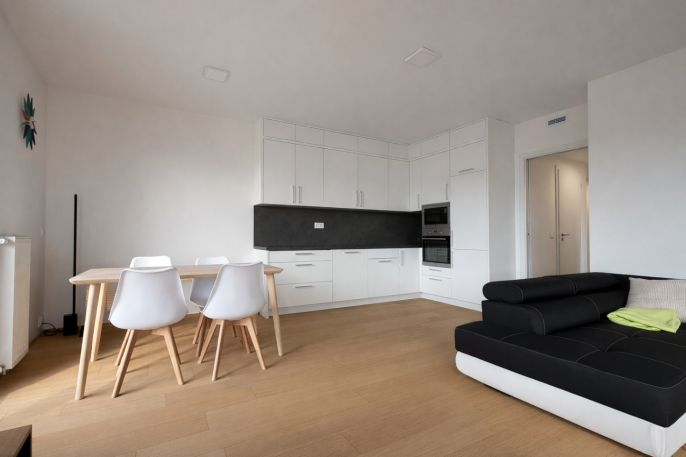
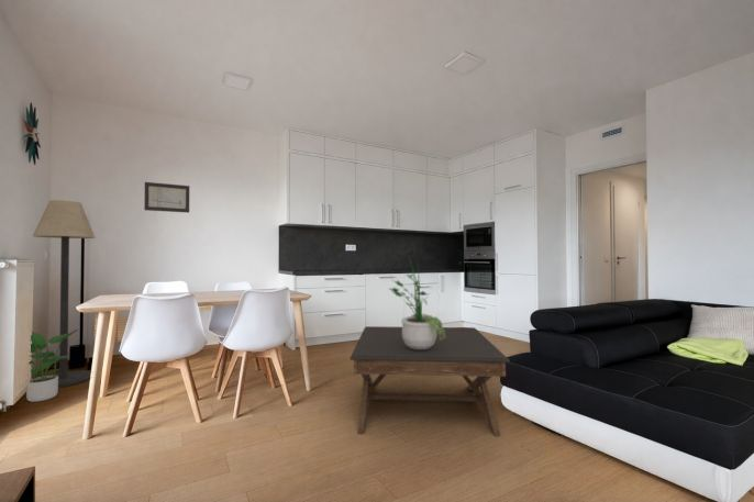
+ potted plant (45, 364)
+ coffee table (423, 372)
+ wall art (167, 198)
+ floor lamp (64, 290)
+ potted plant (415, 298)
